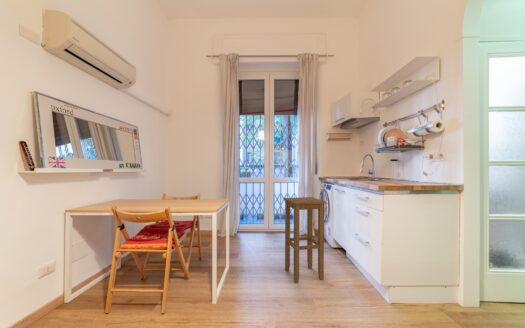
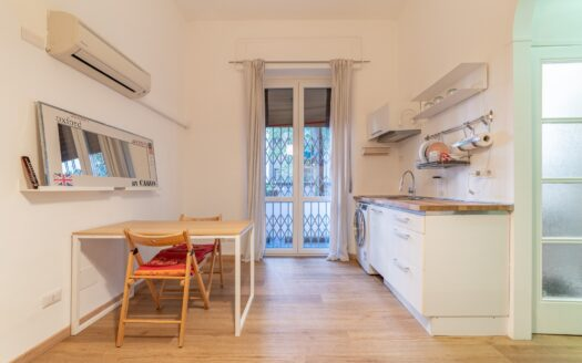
- stool (303, 237)
